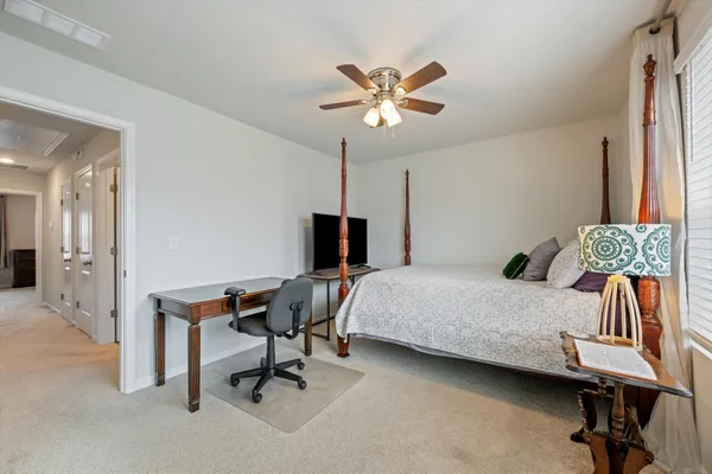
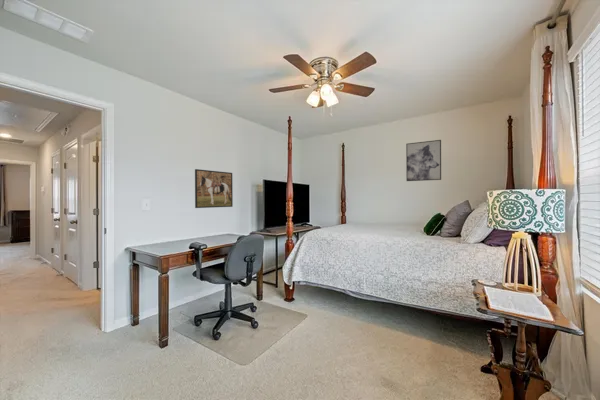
+ wall art (423, 161)
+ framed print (215, 189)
